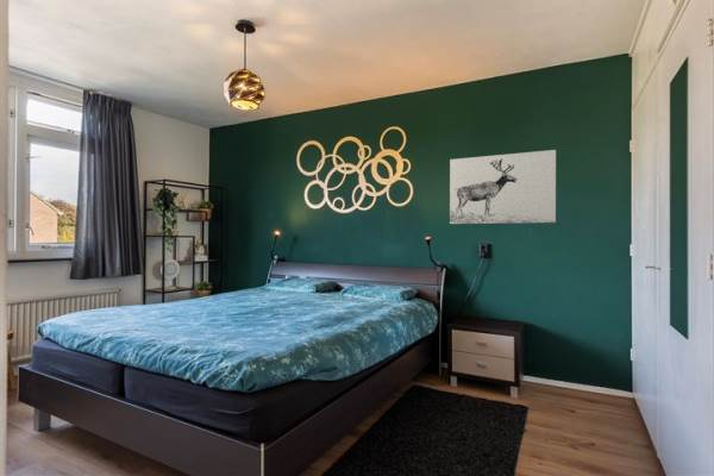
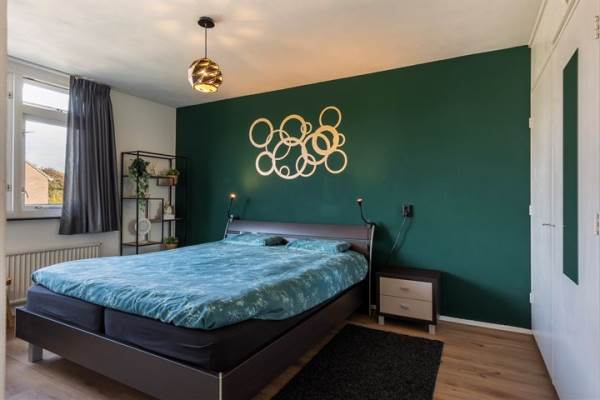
- wall art (500, 188)
